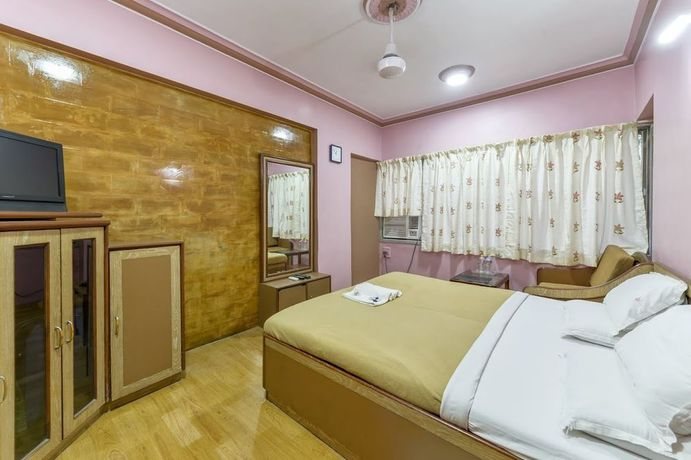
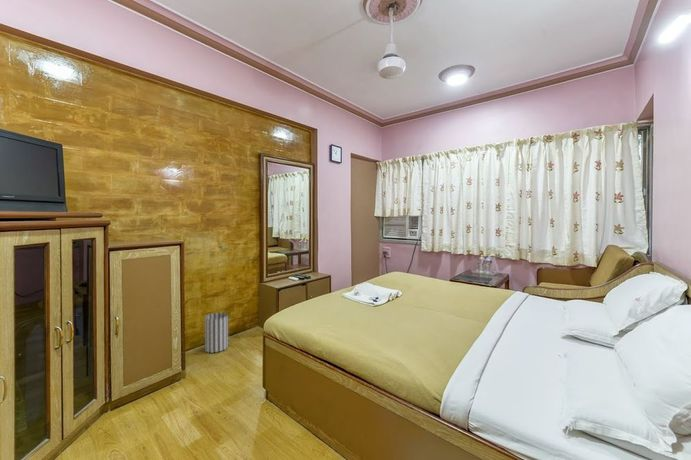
+ wastebasket (216, 331)
